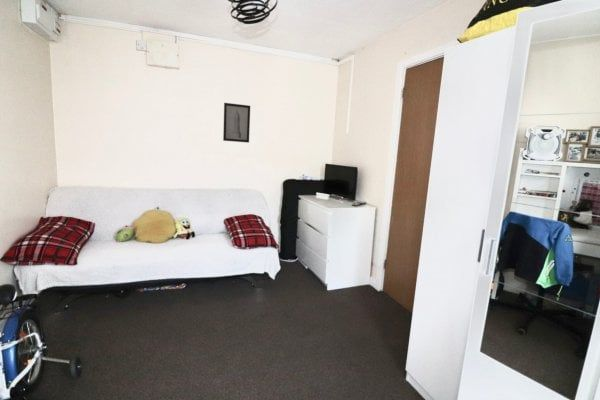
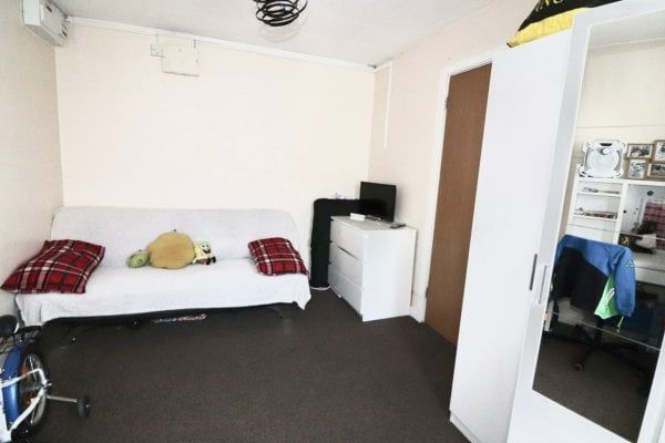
- wall art (236, 123)
